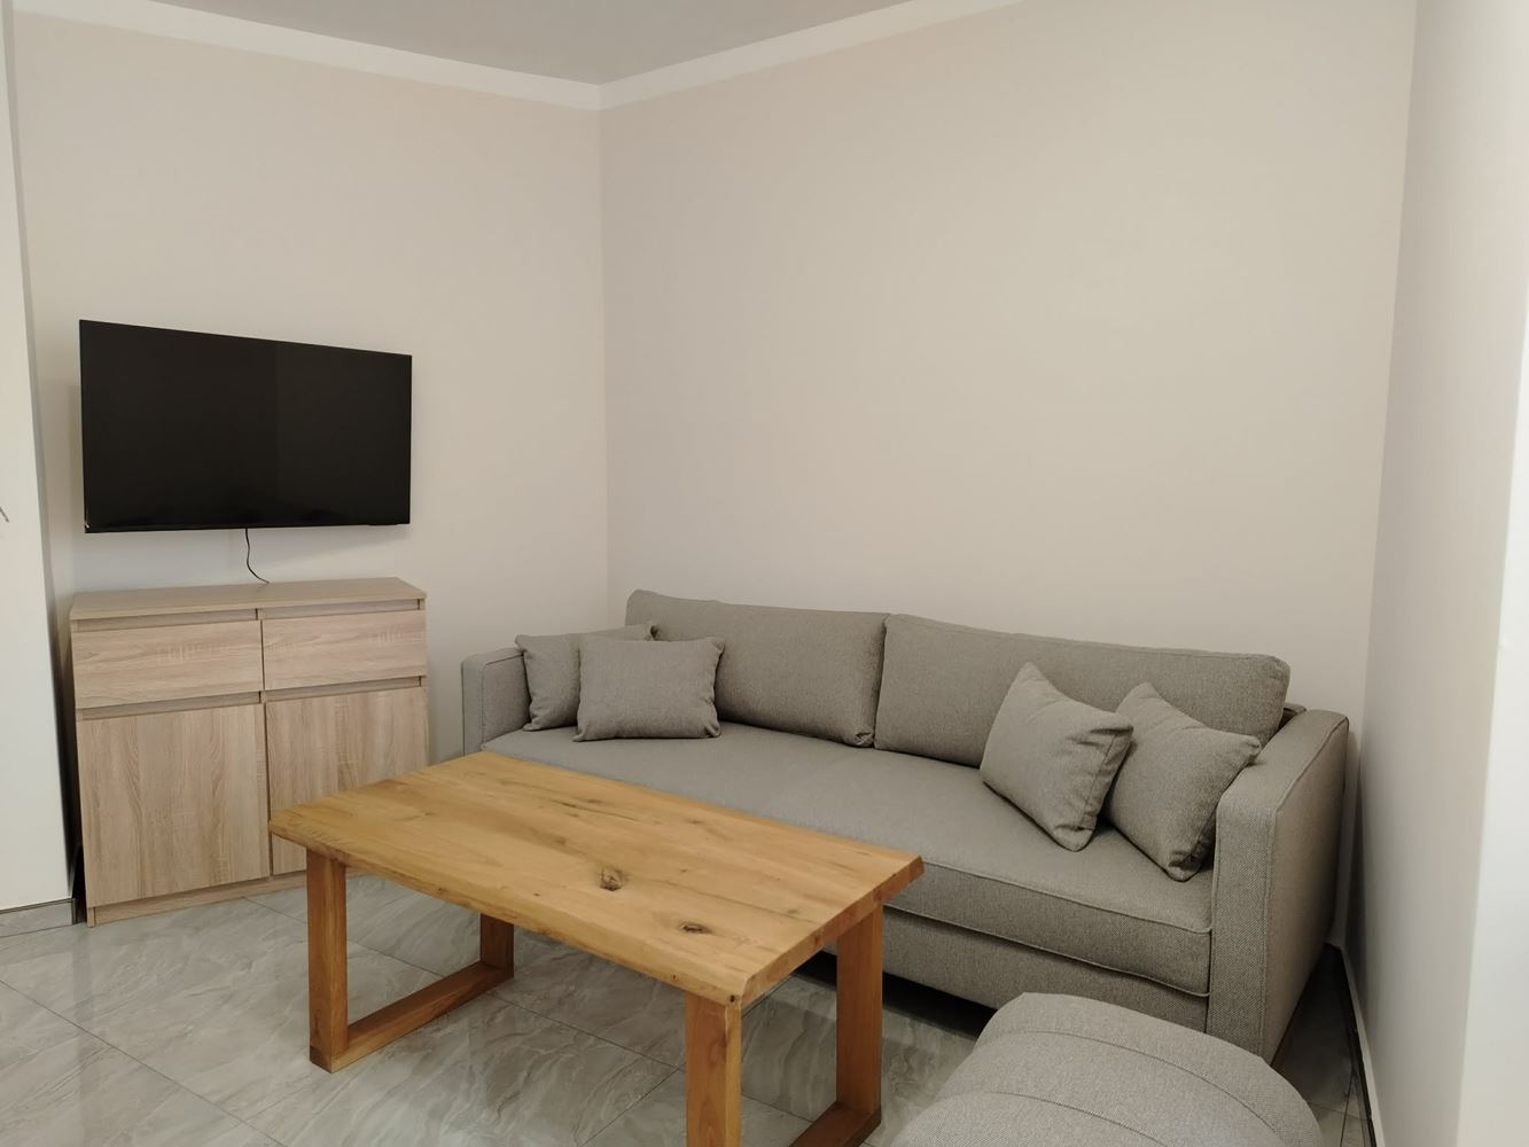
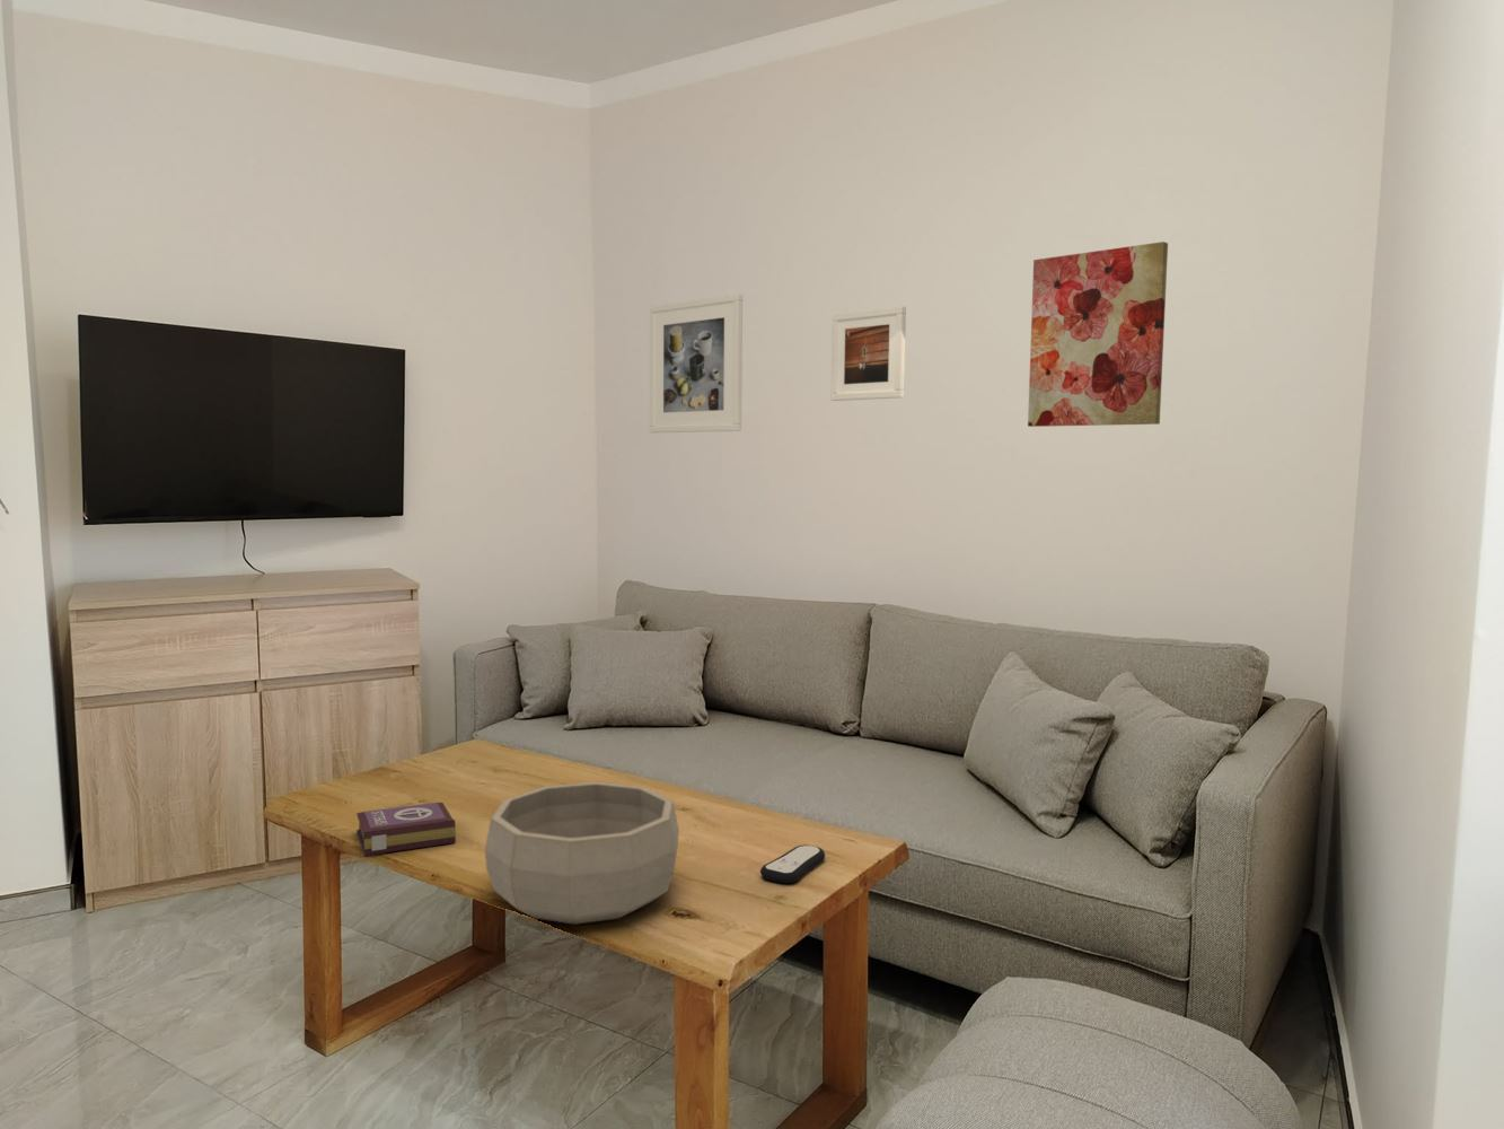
+ book (405, 825)
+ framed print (866, 355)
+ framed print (693, 365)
+ wall art (1094, 339)
+ remote control (794, 862)
+ decorative bowl (584, 851)
